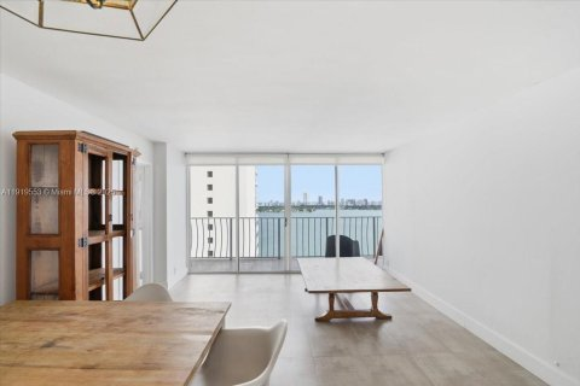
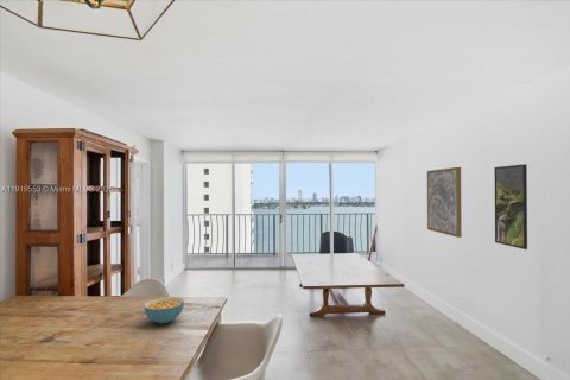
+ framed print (509, 205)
+ cereal bowl (164, 312)
+ wall art (442, 201)
